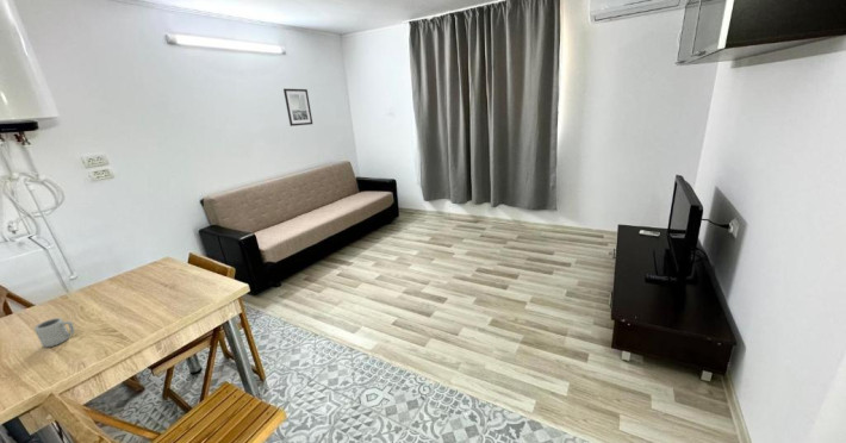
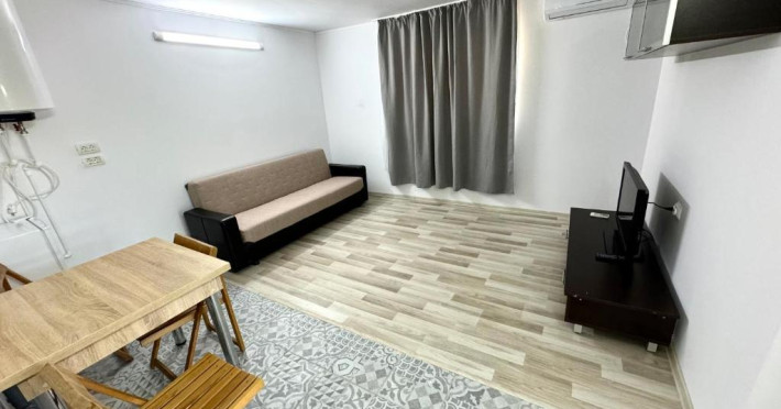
- wall art (298, 107)
- cup (56, 331)
